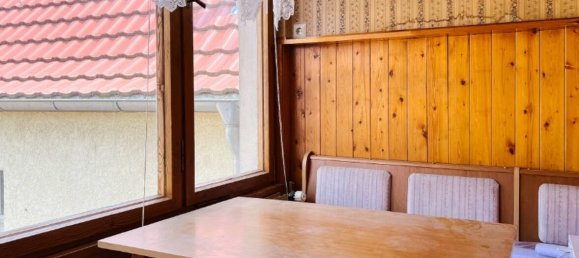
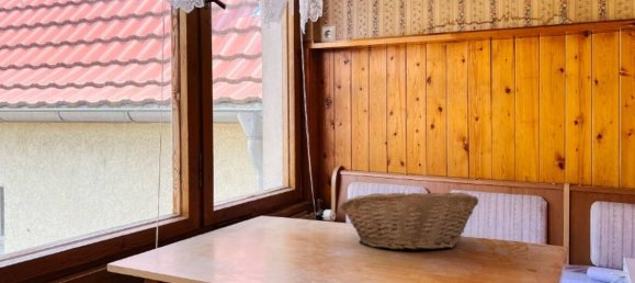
+ fruit basket (408, 215)
